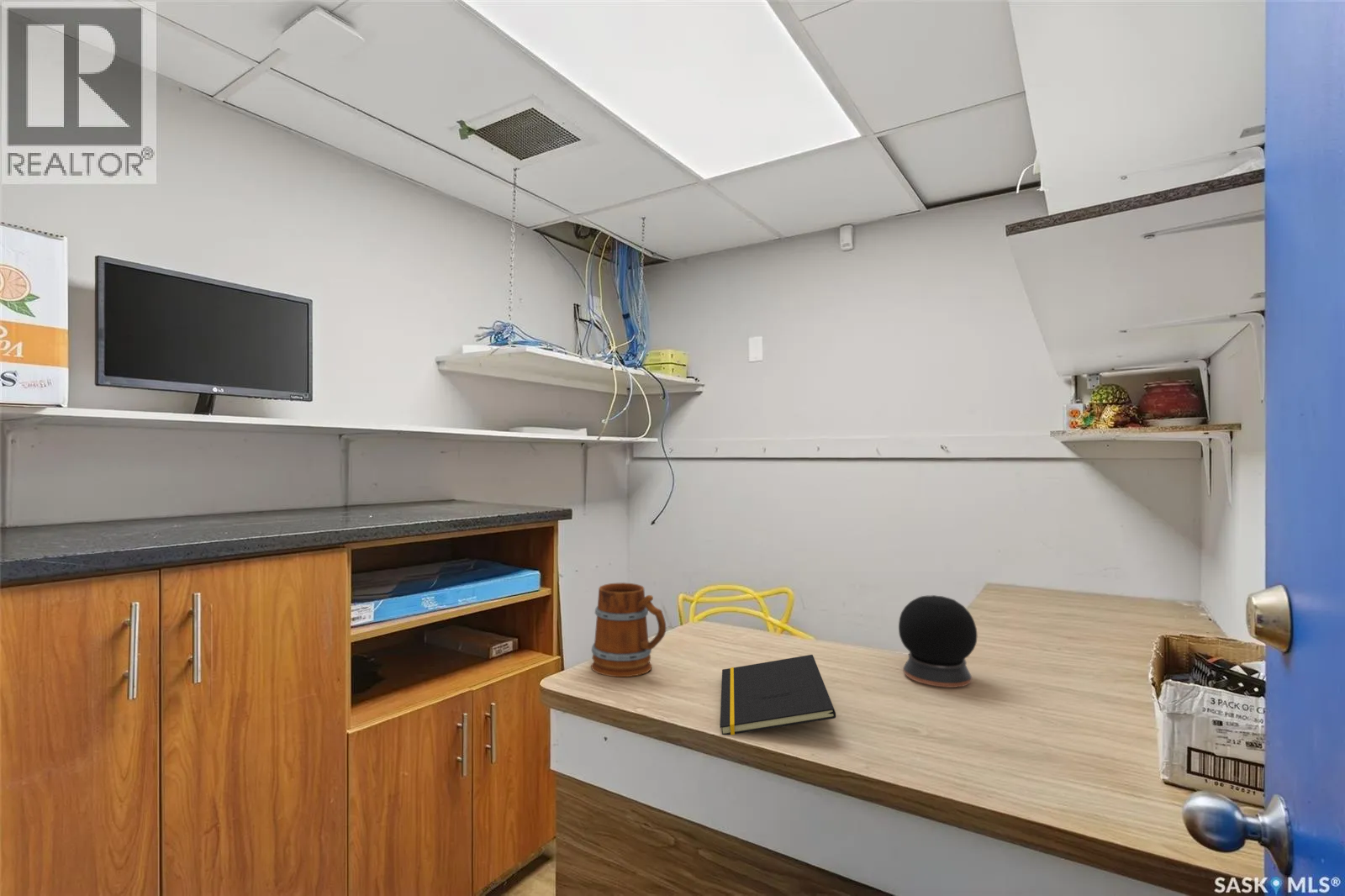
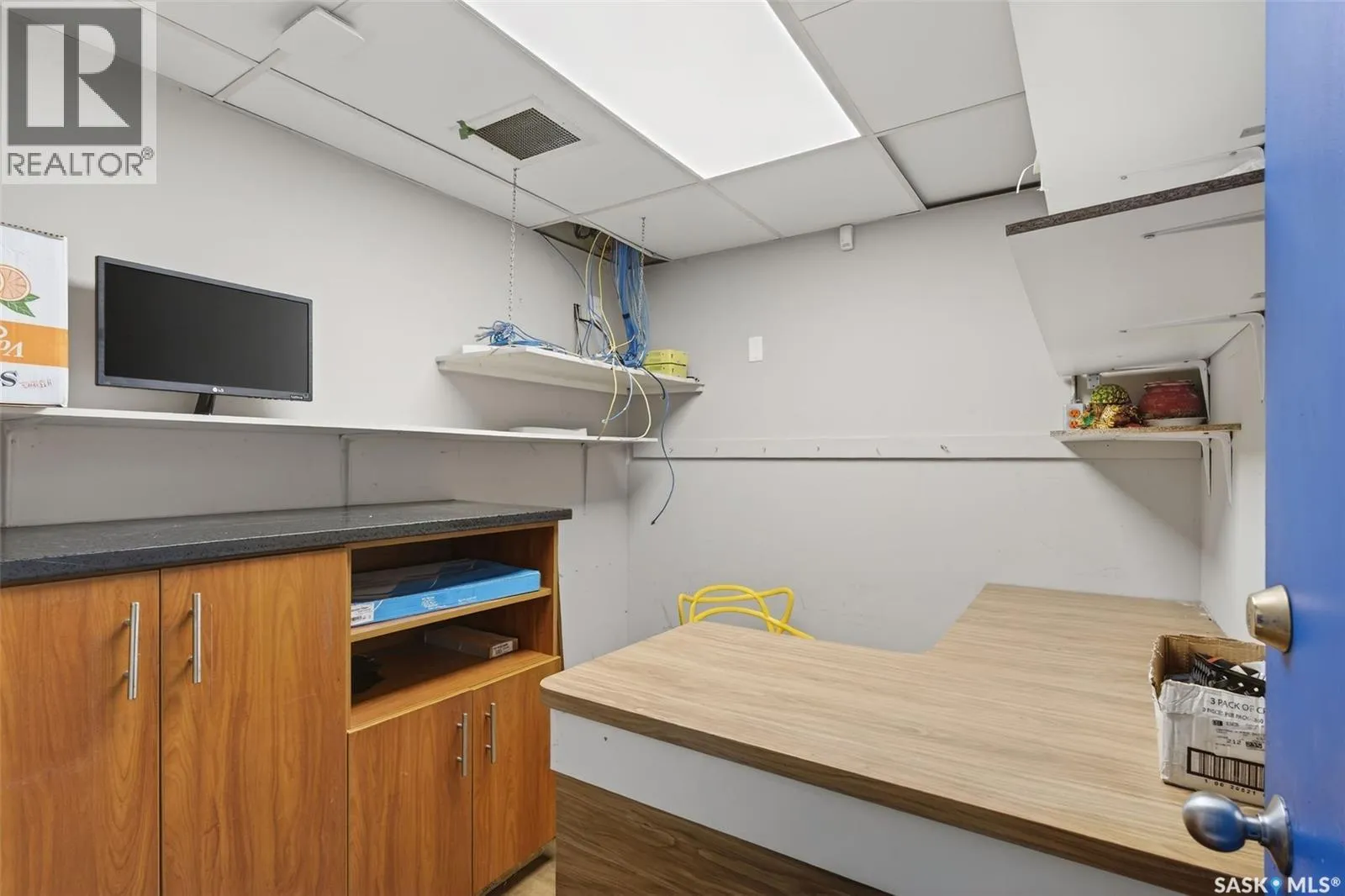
- notepad (772, 691)
- speaker (936, 636)
- mug (630, 628)
